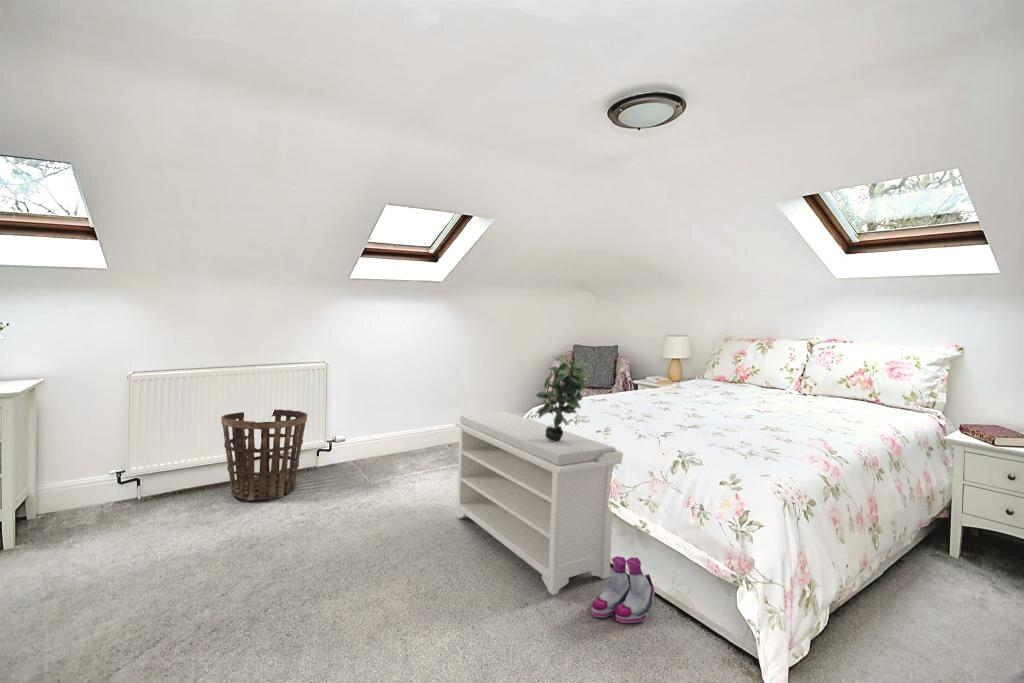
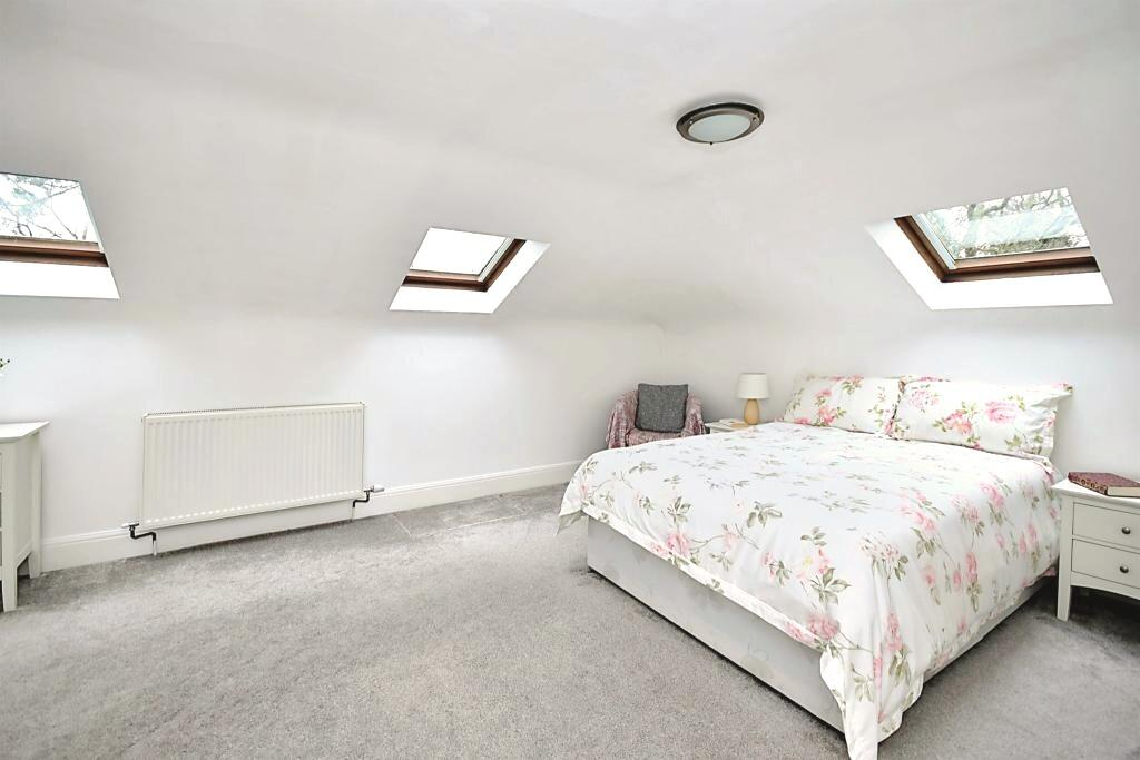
- bench (526, 486)
- boots (623, 584)
- potted plant (563, 398)
- basket (264, 452)
